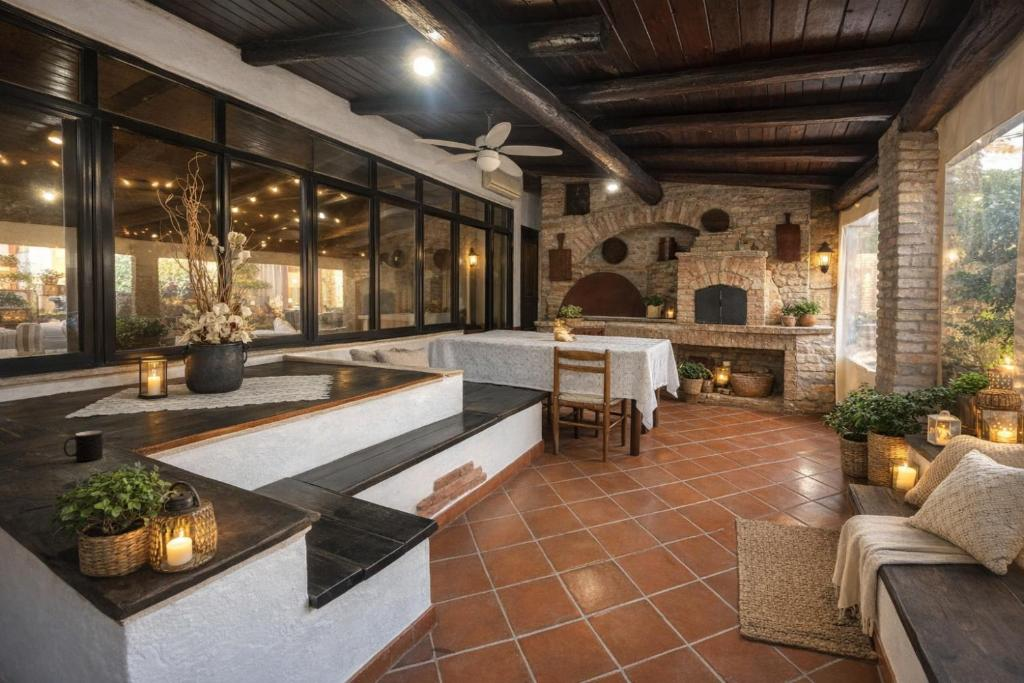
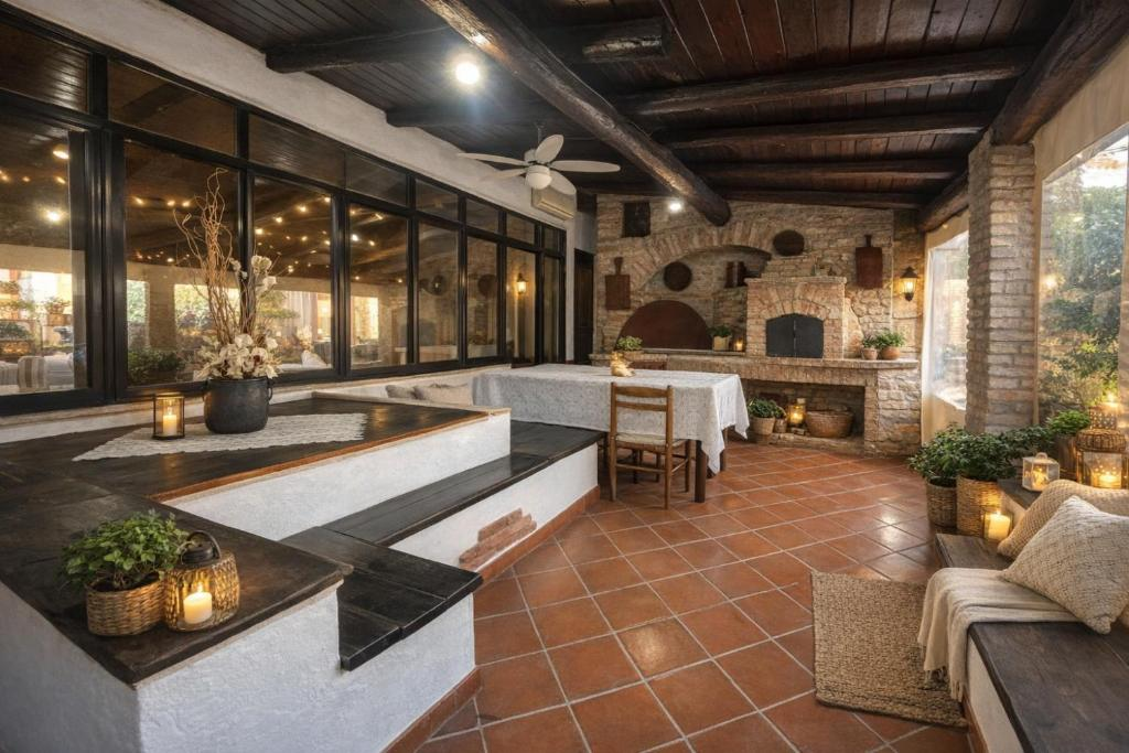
- cup (83, 446)
